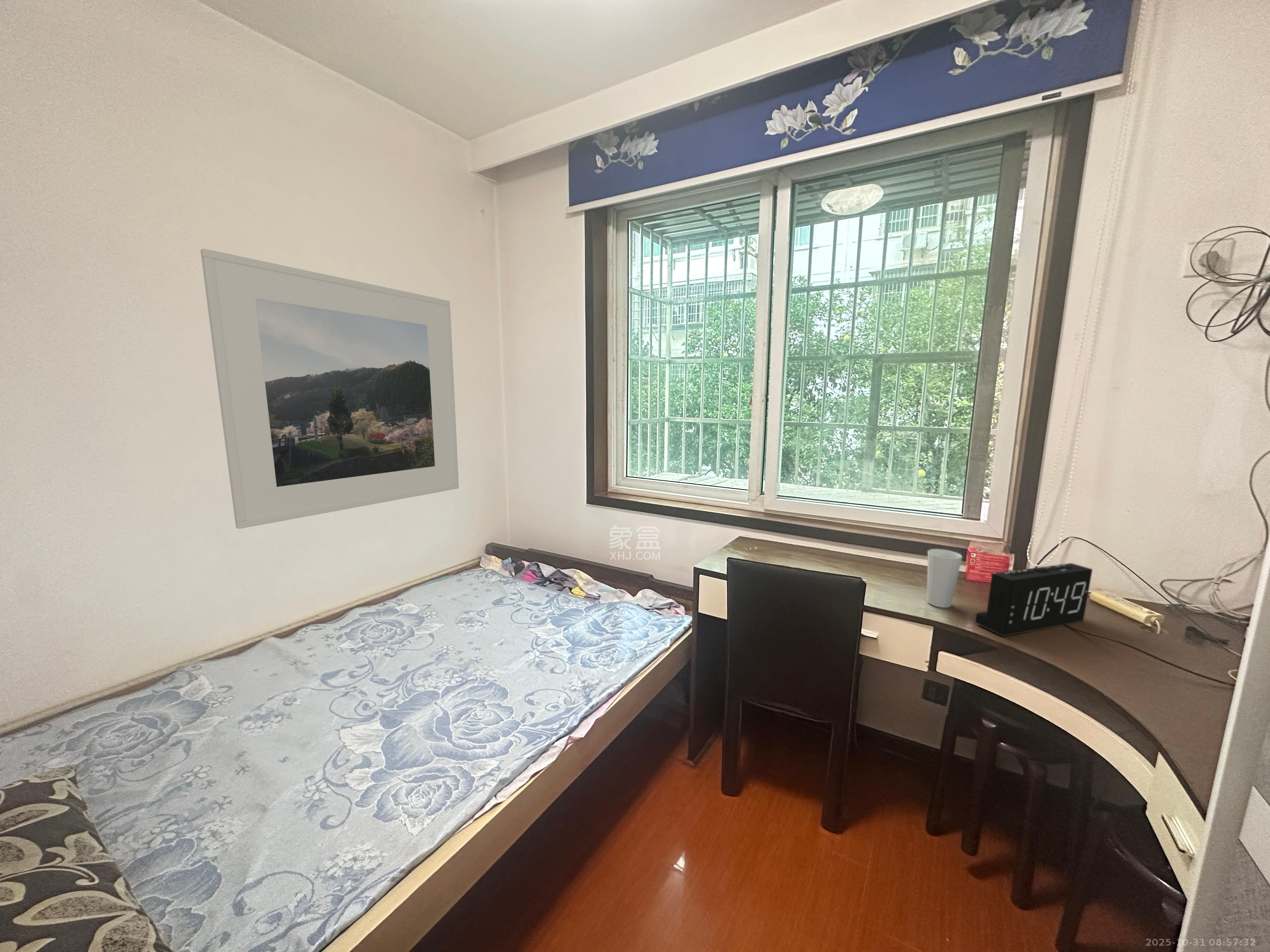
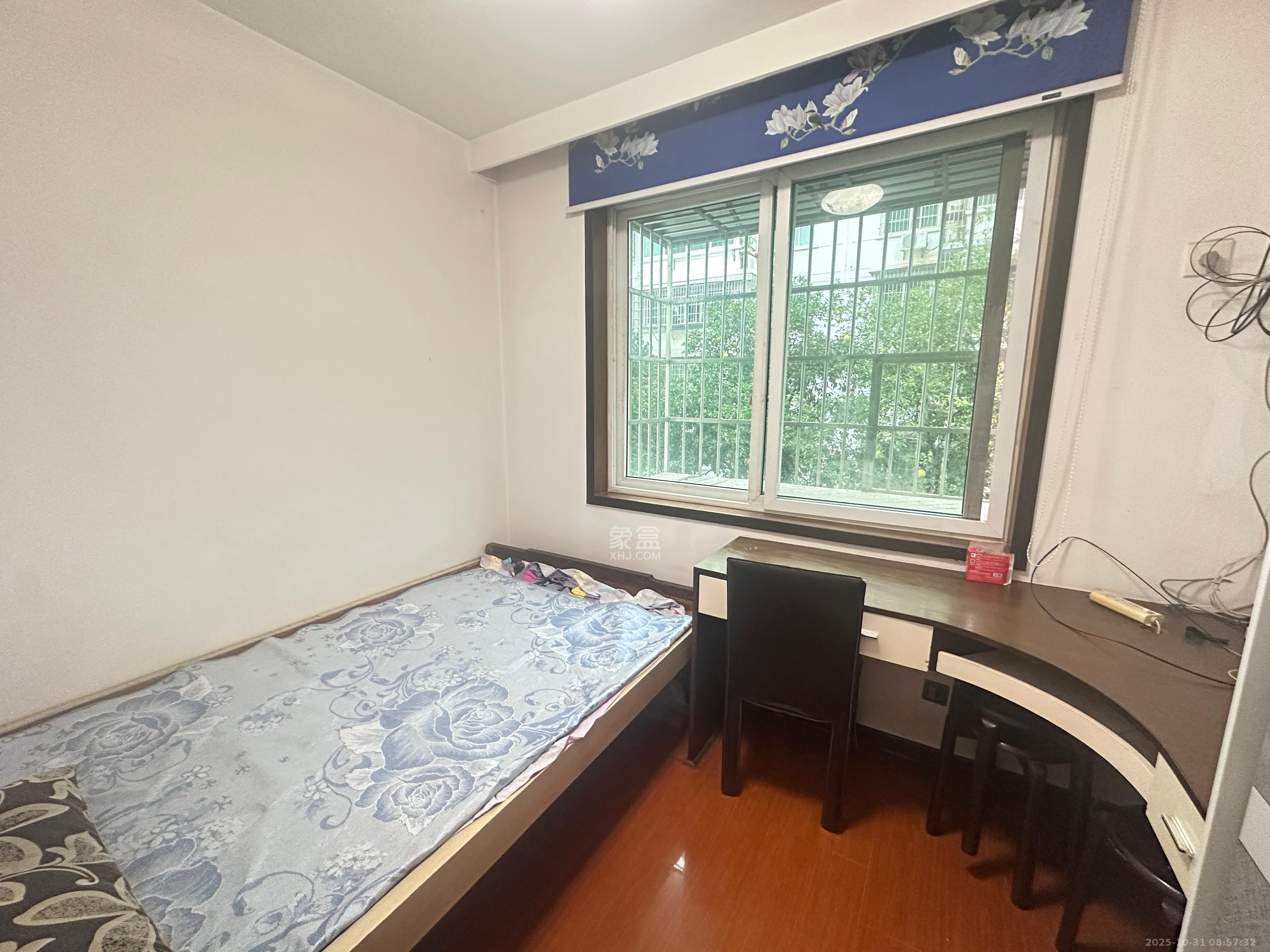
- cup (941, 579)
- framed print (360, 397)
- alarm clock (1033, 595)
